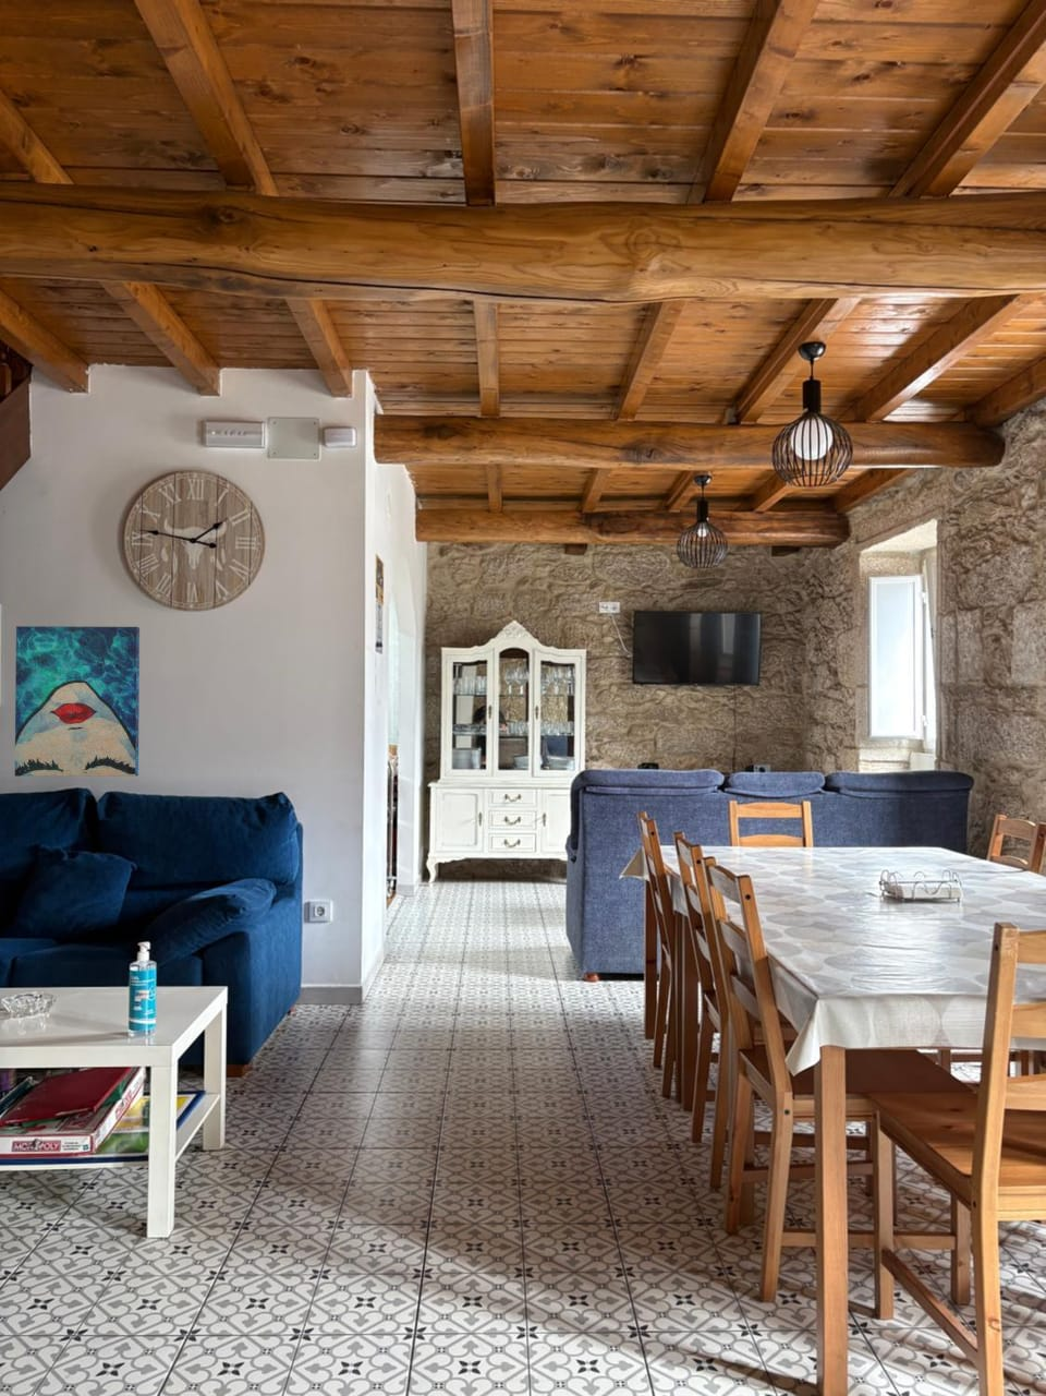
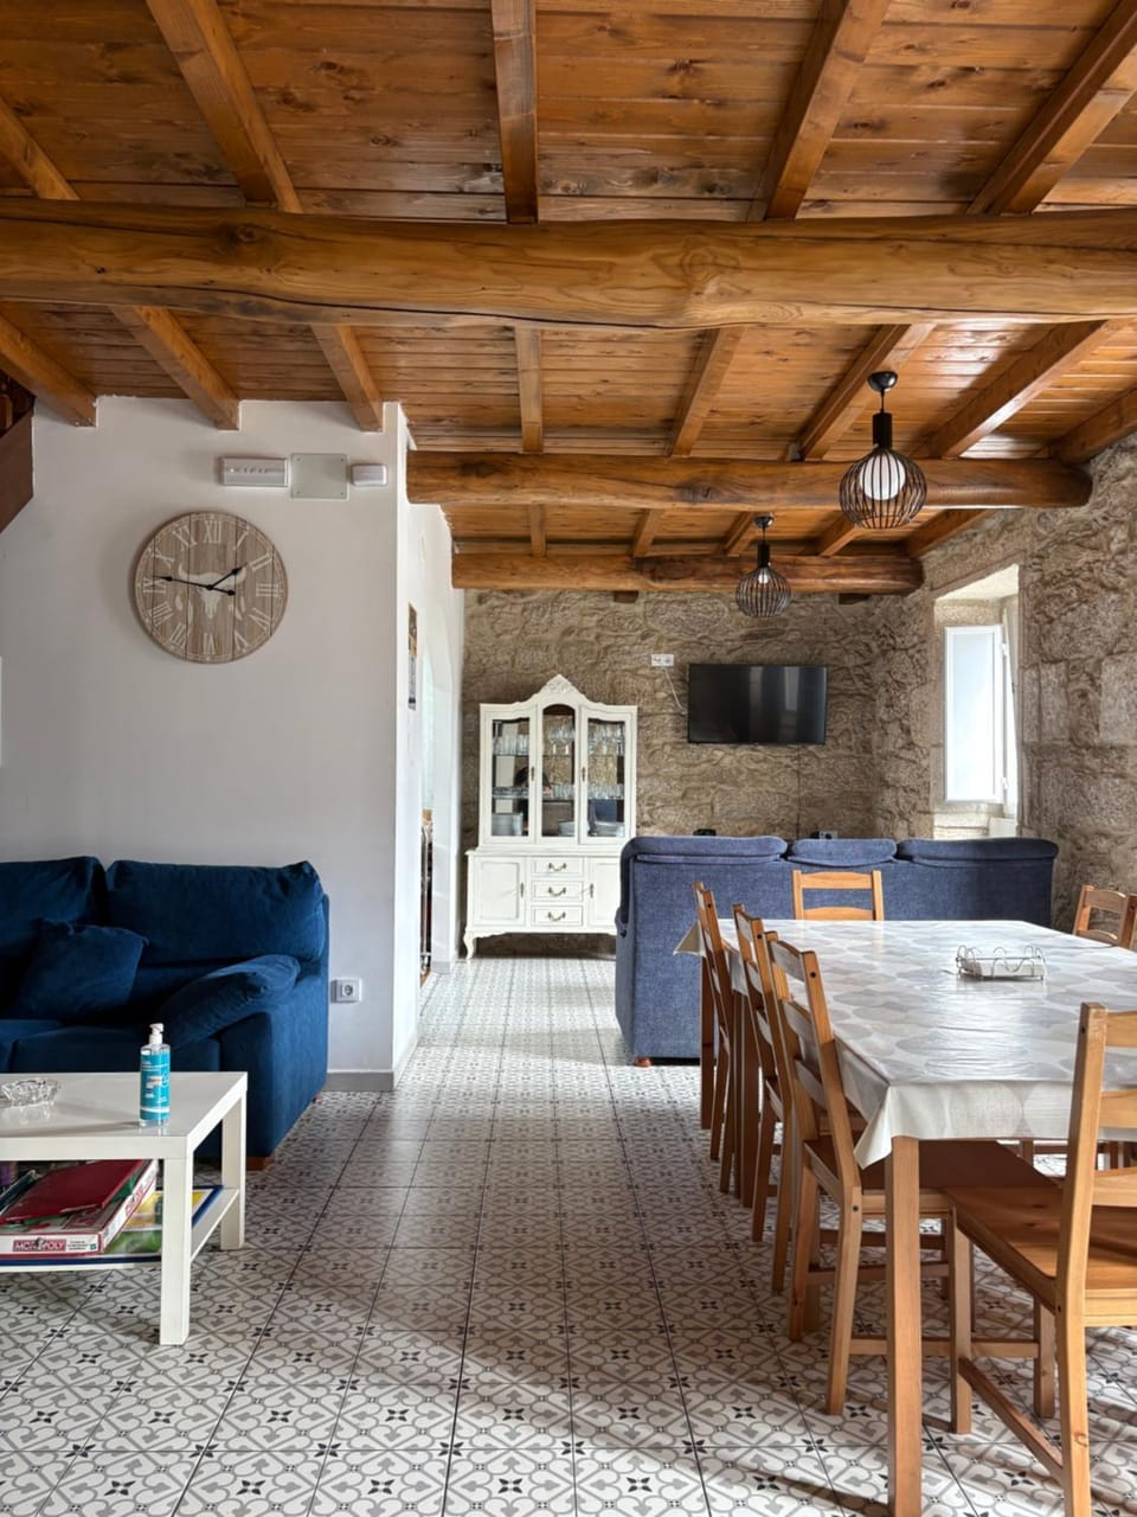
- wall art (77, 701)
